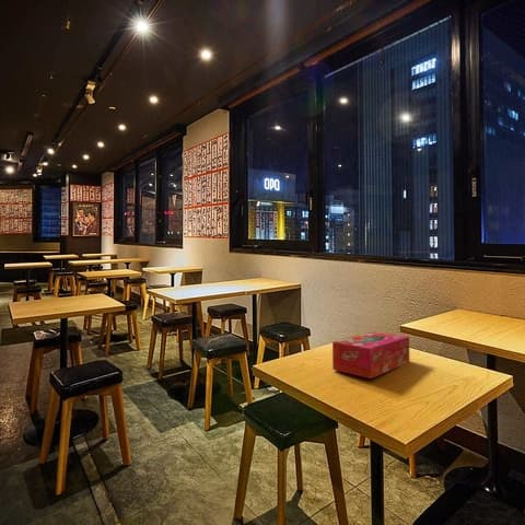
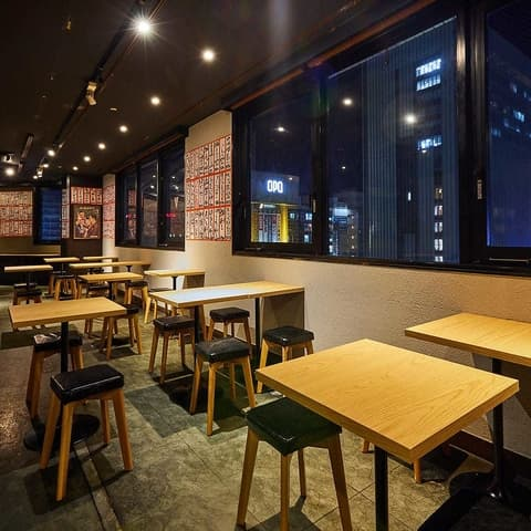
- tissue box (372, 352)
